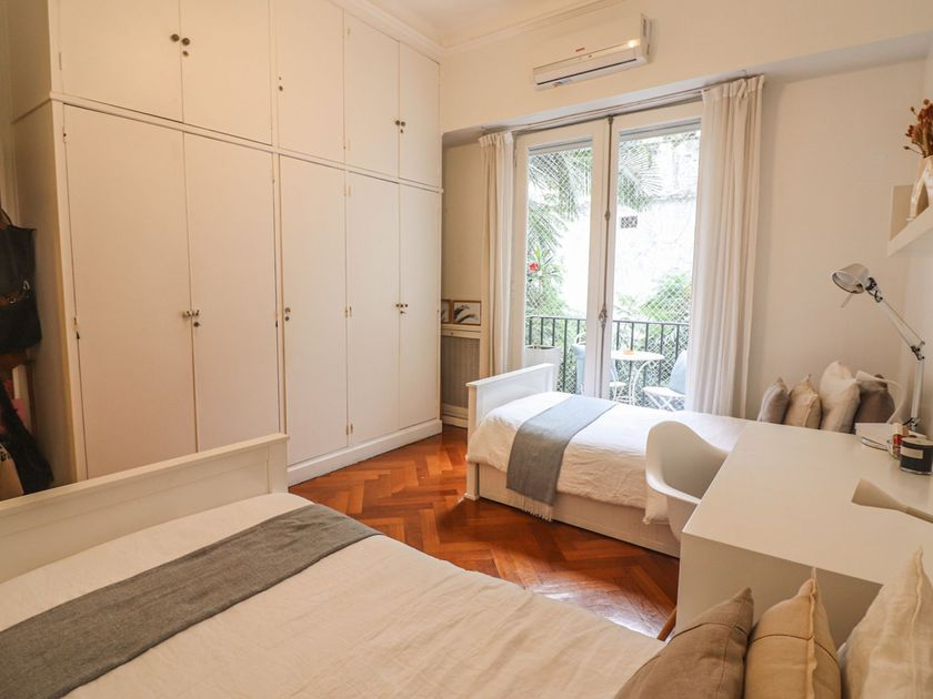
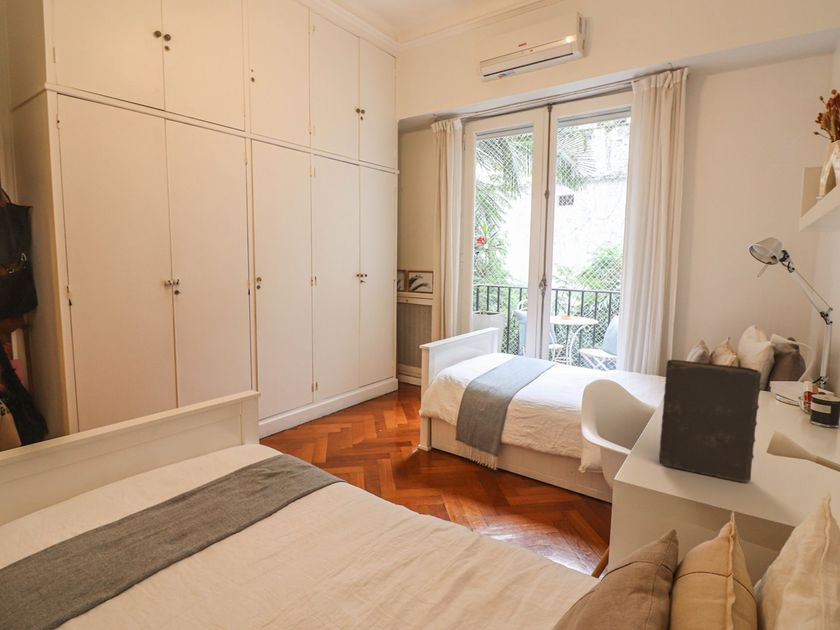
+ book (707, 418)
